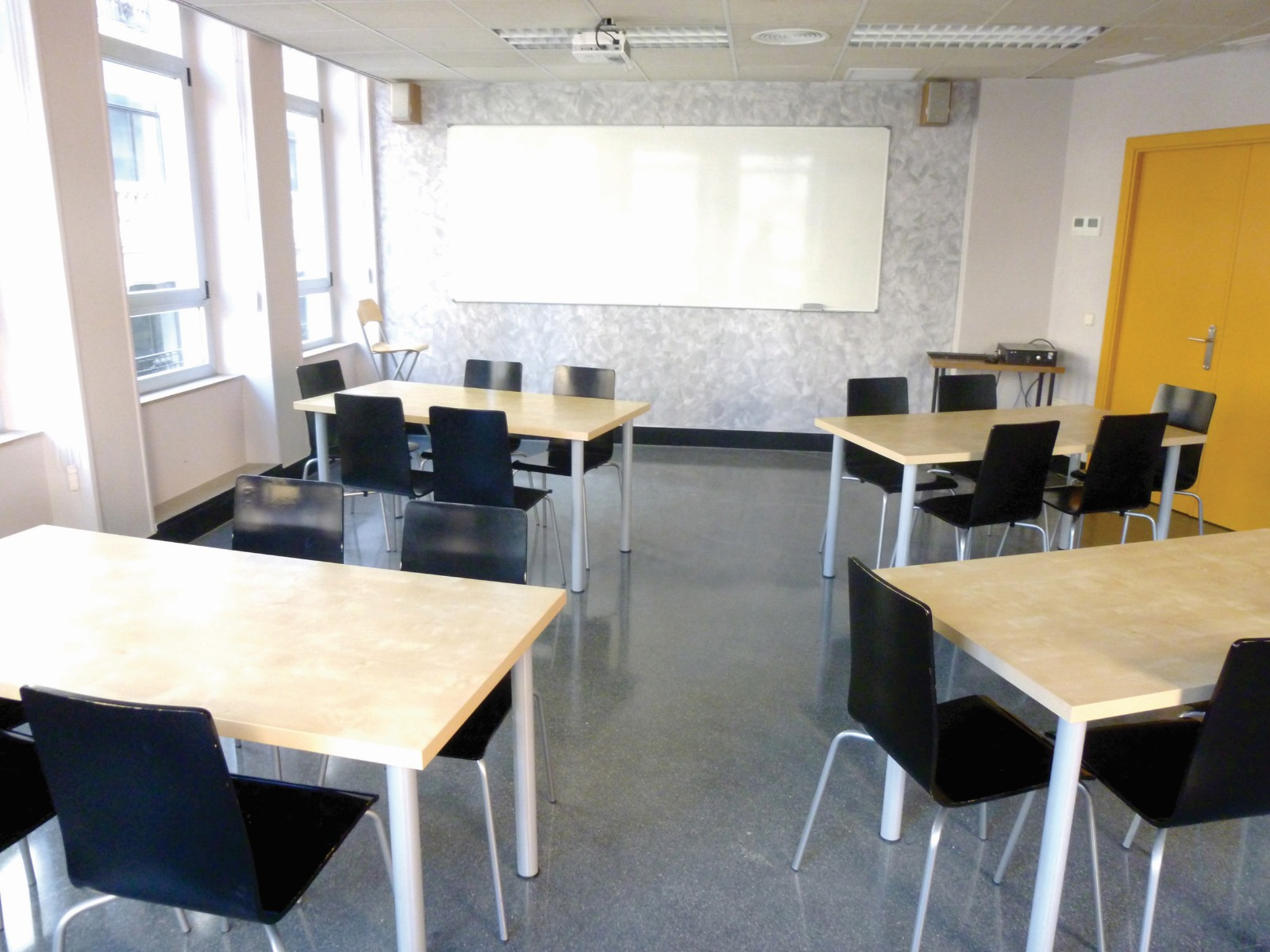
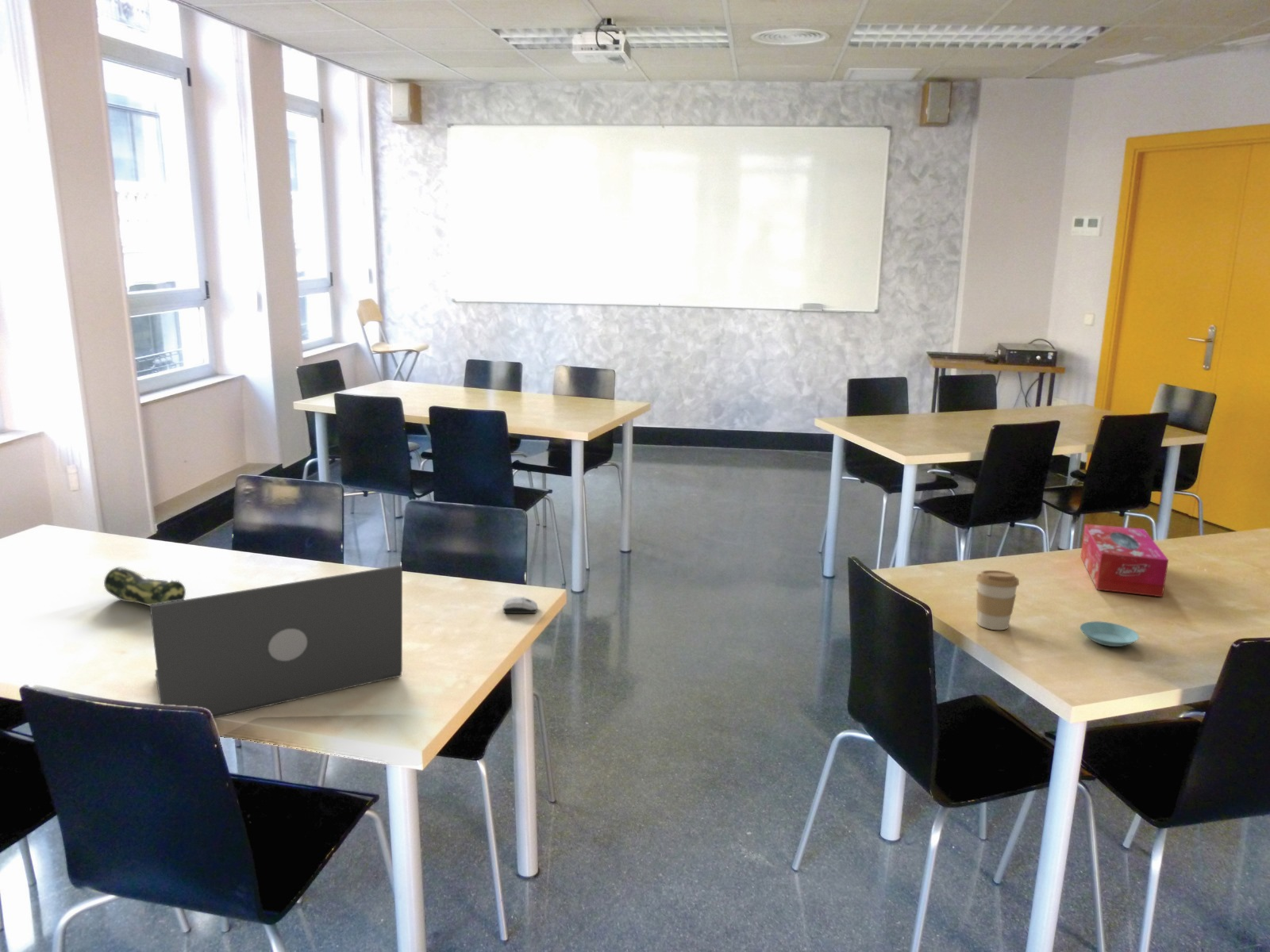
+ coffee cup (995, 598)
+ saucer (1108, 635)
+ tissue box (1121, 558)
+ pencil case (146, 589)
+ laptop (275, 623)
+ computer mouse (520, 604)
